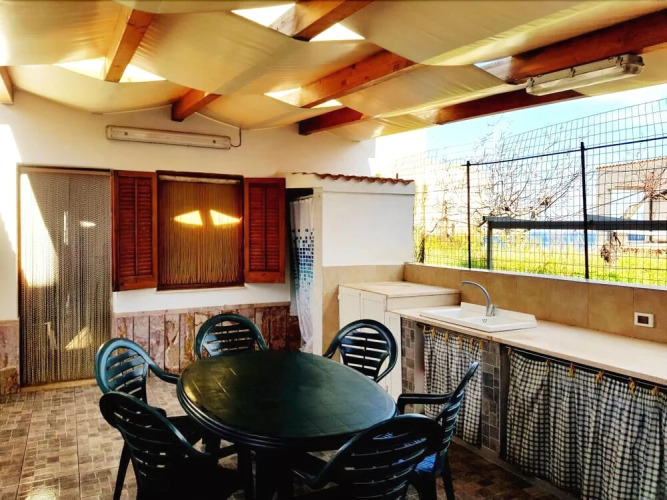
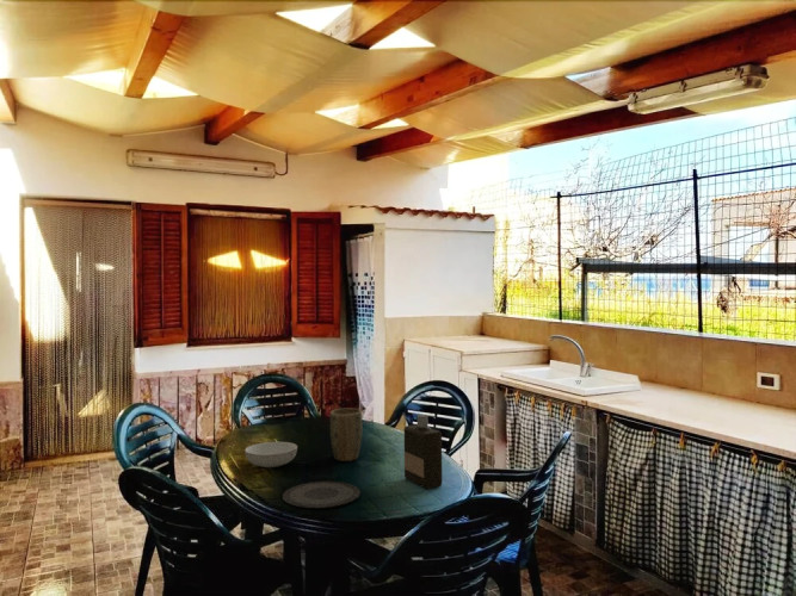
+ plate (321, 493)
+ serving bowl (271, 455)
+ plant pot (346, 434)
+ bottle (422, 448)
